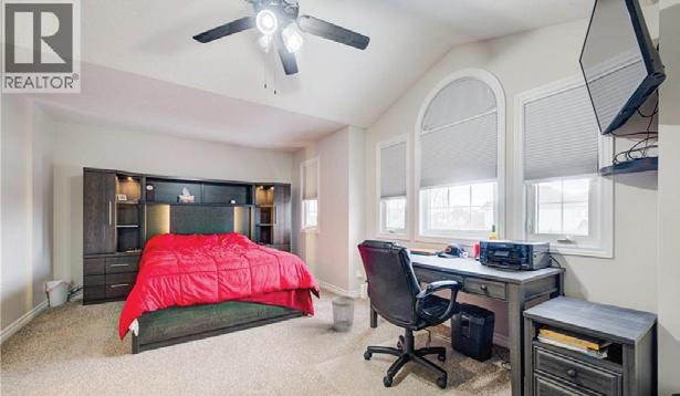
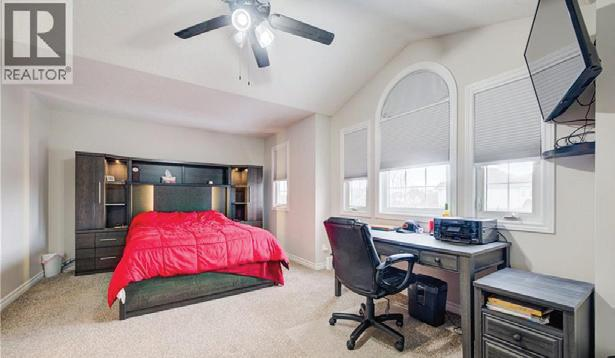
- wastebasket (343, 313)
